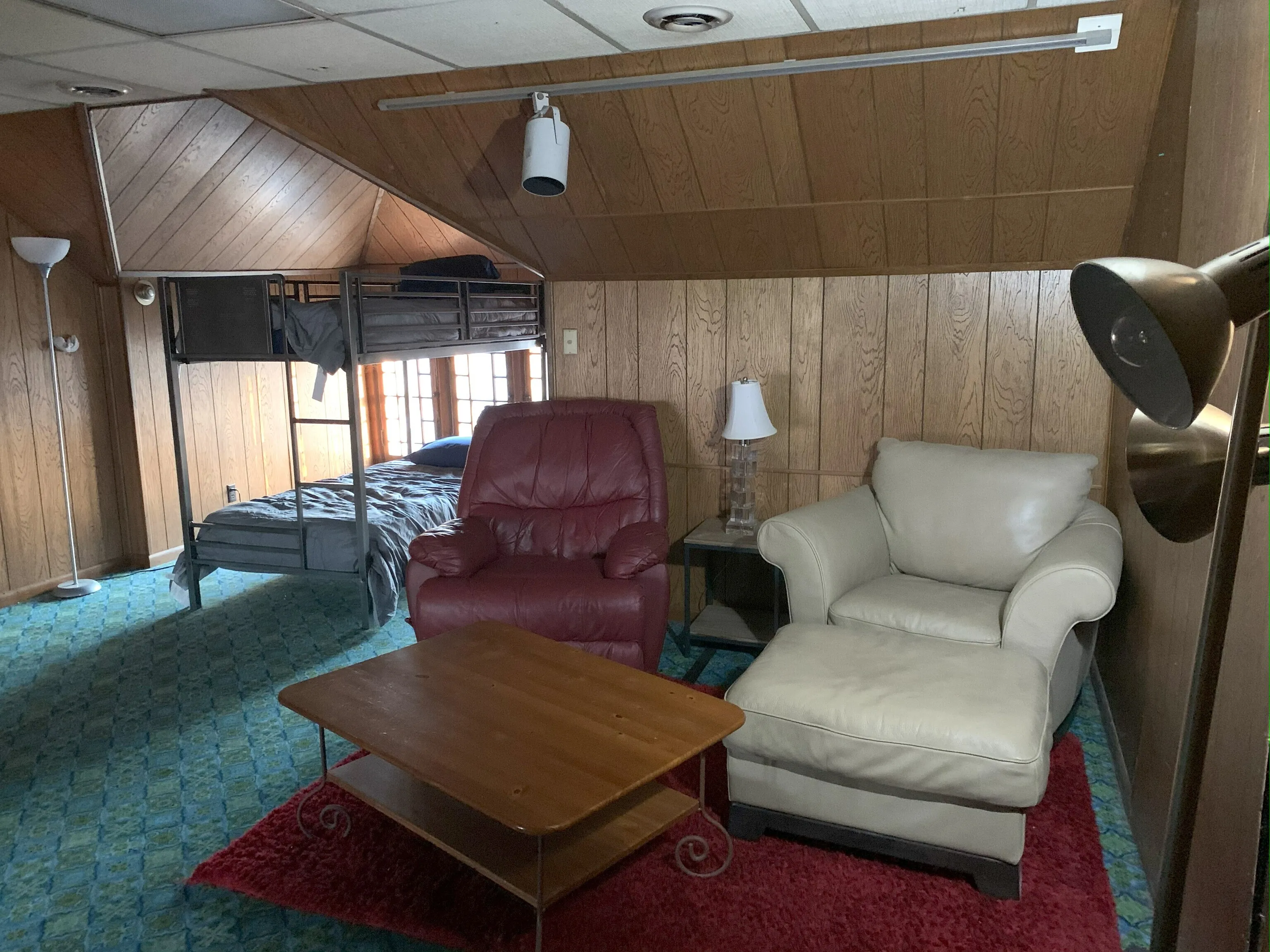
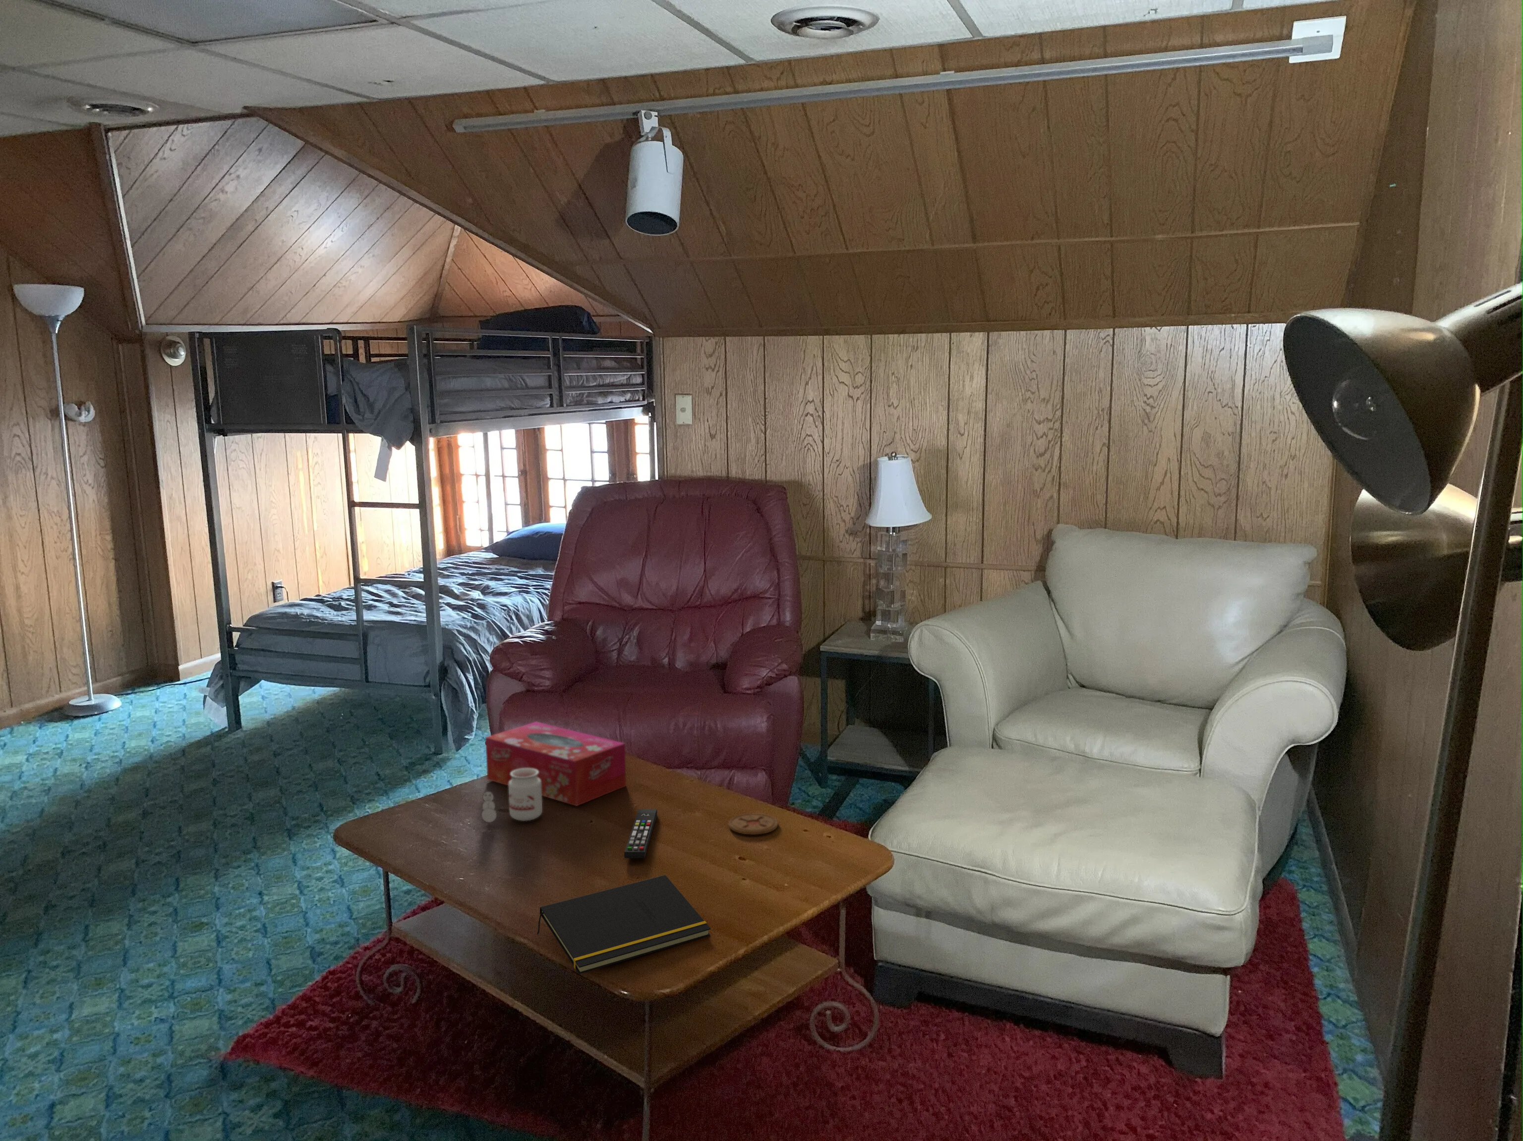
+ tissue box (555, 761)
+ remote control (642, 832)
+ notepad (625, 922)
+ coaster (753, 823)
+ candle (513, 798)
